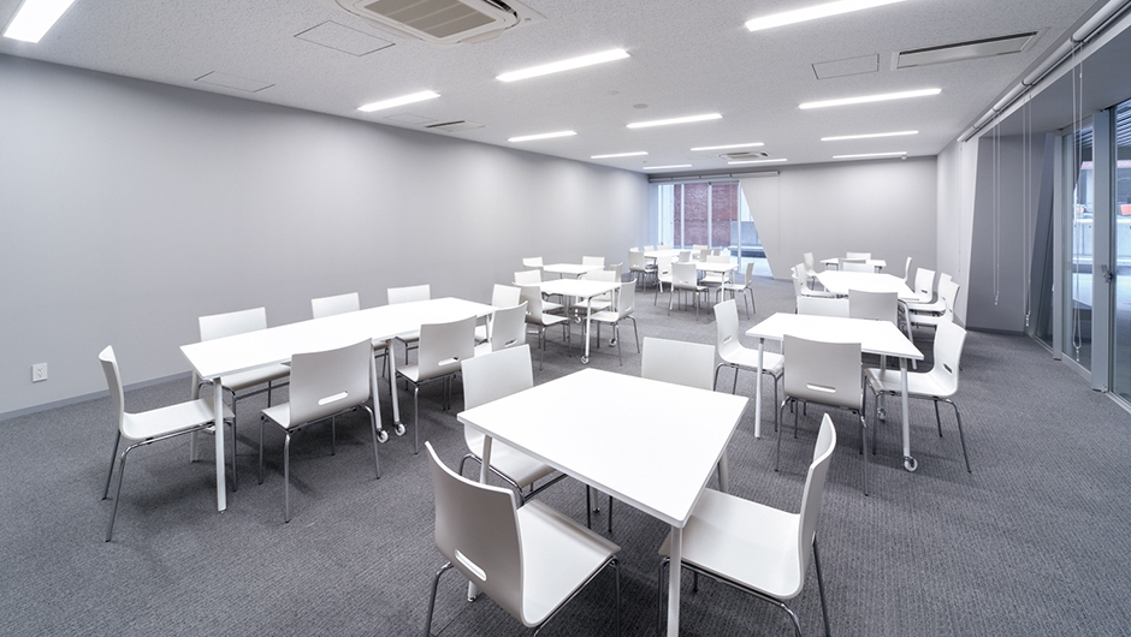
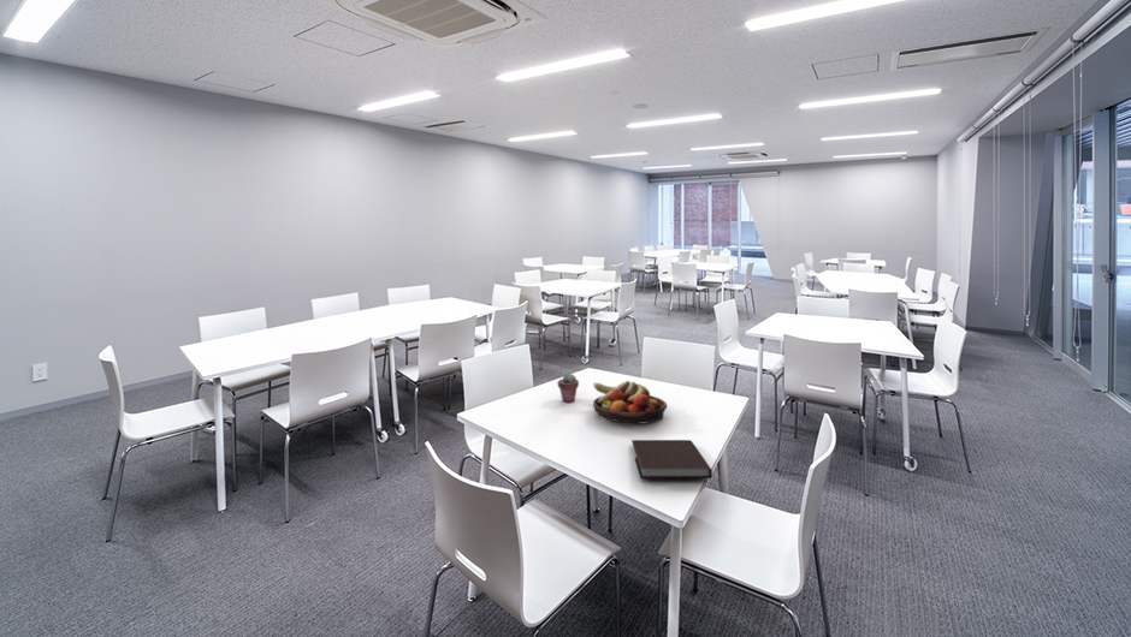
+ notebook (668, 457)
+ fruit bowl (628, 399)
+ potted succulent (568, 386)
